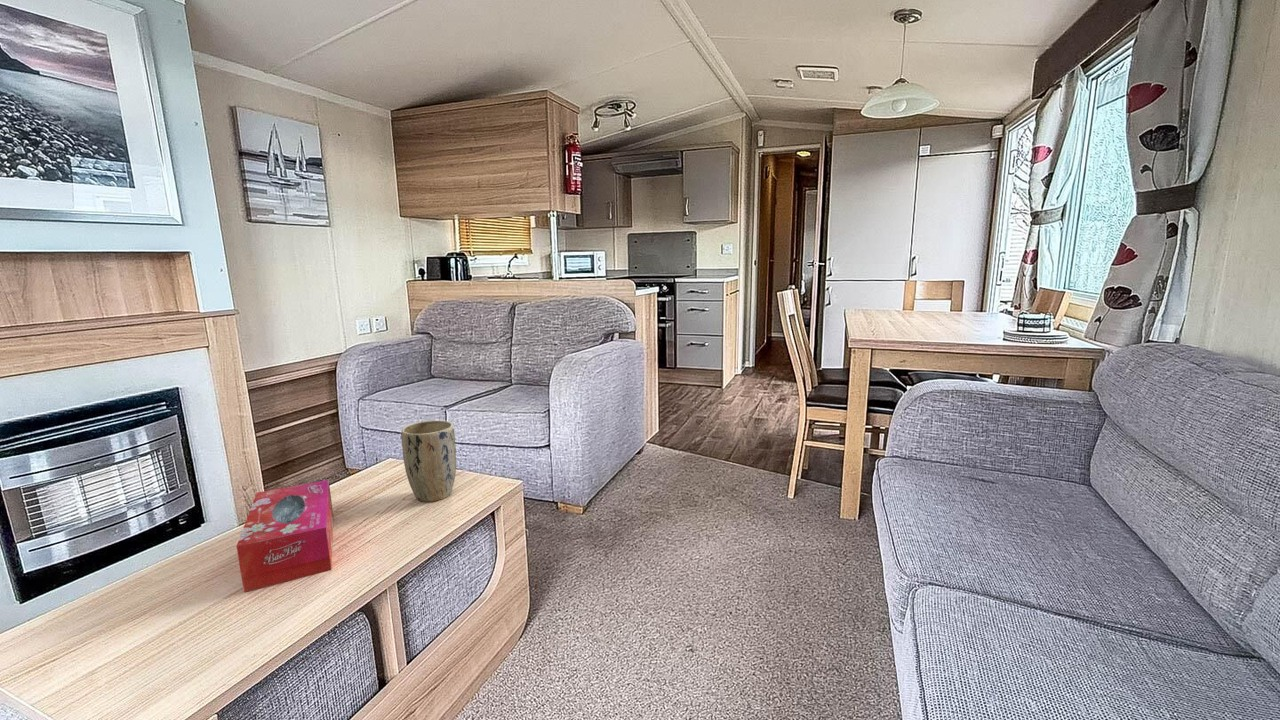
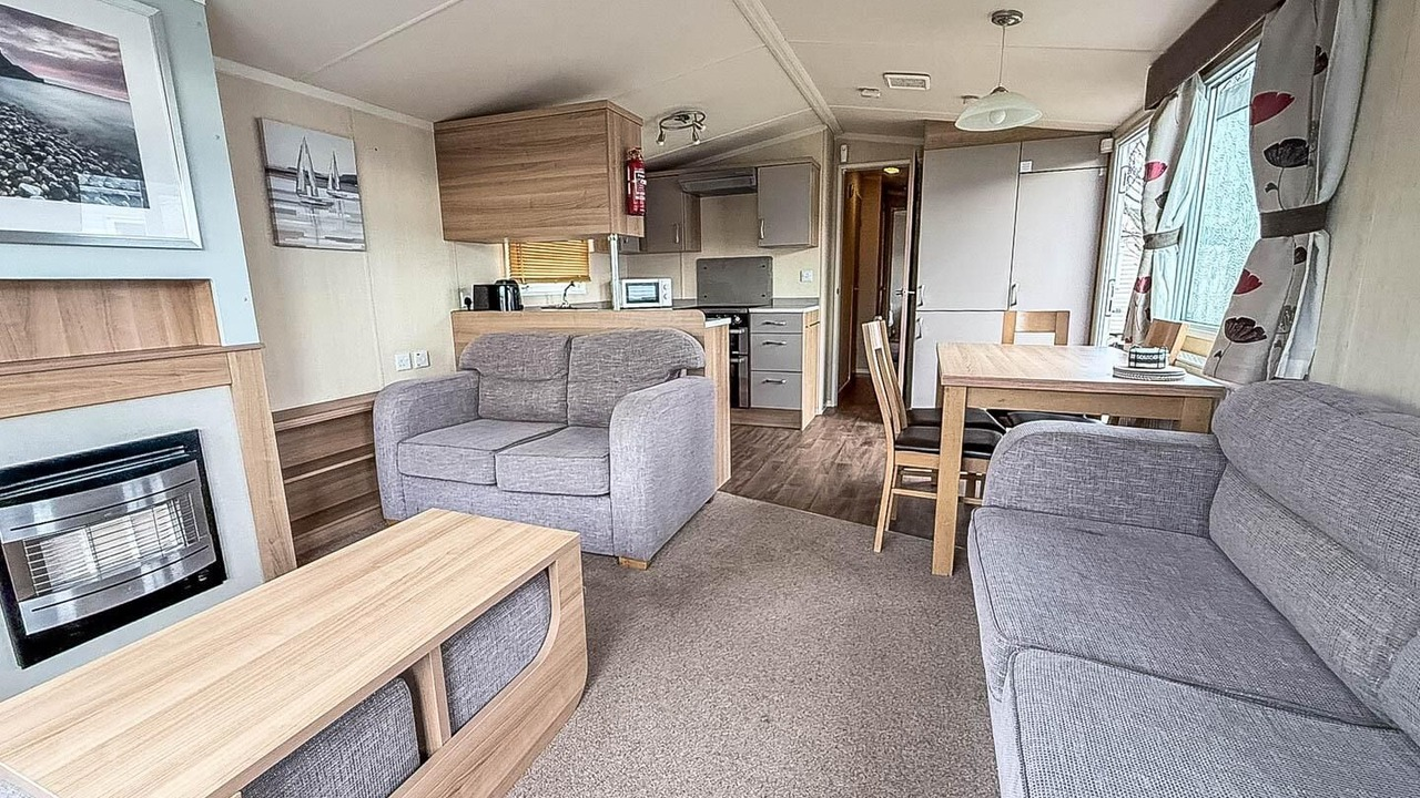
- tissue box (291, 529)
- plant pot (430, 461)
